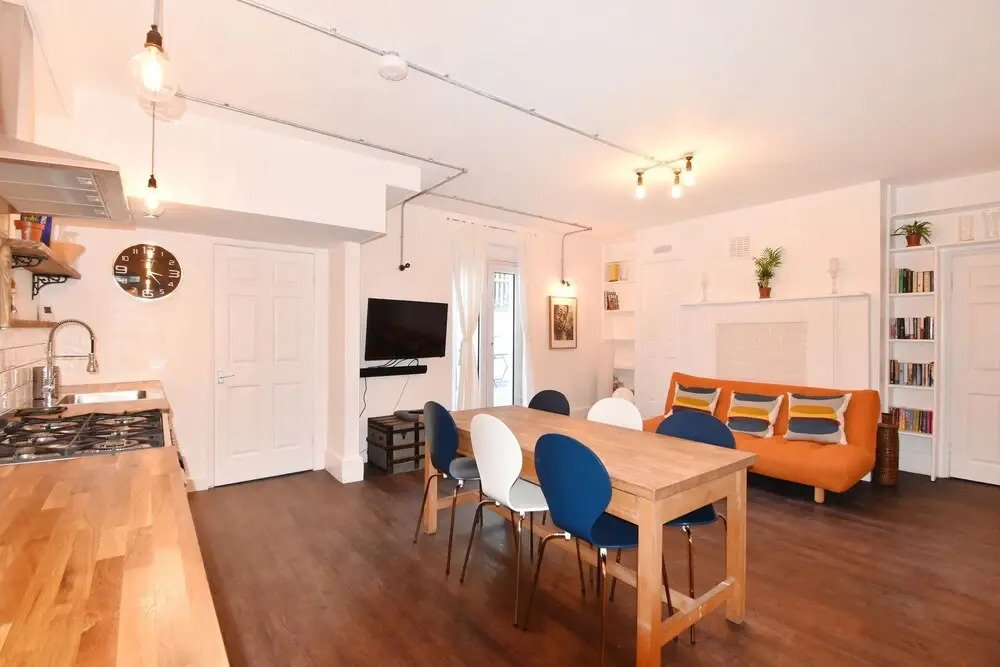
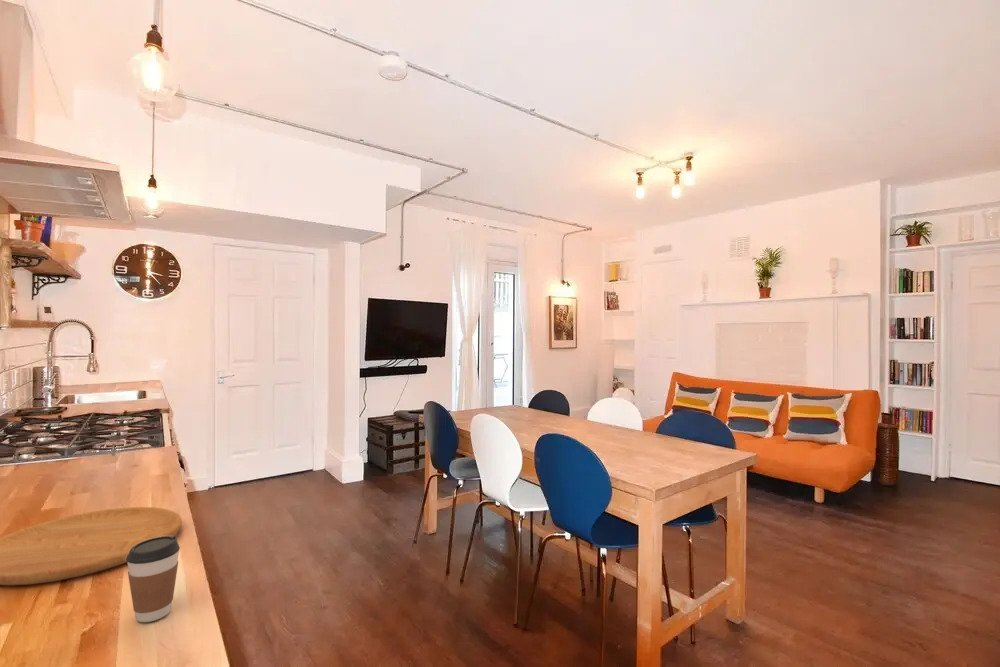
+ cutting board (85, 540)
+ coffee cup (153, 578)
